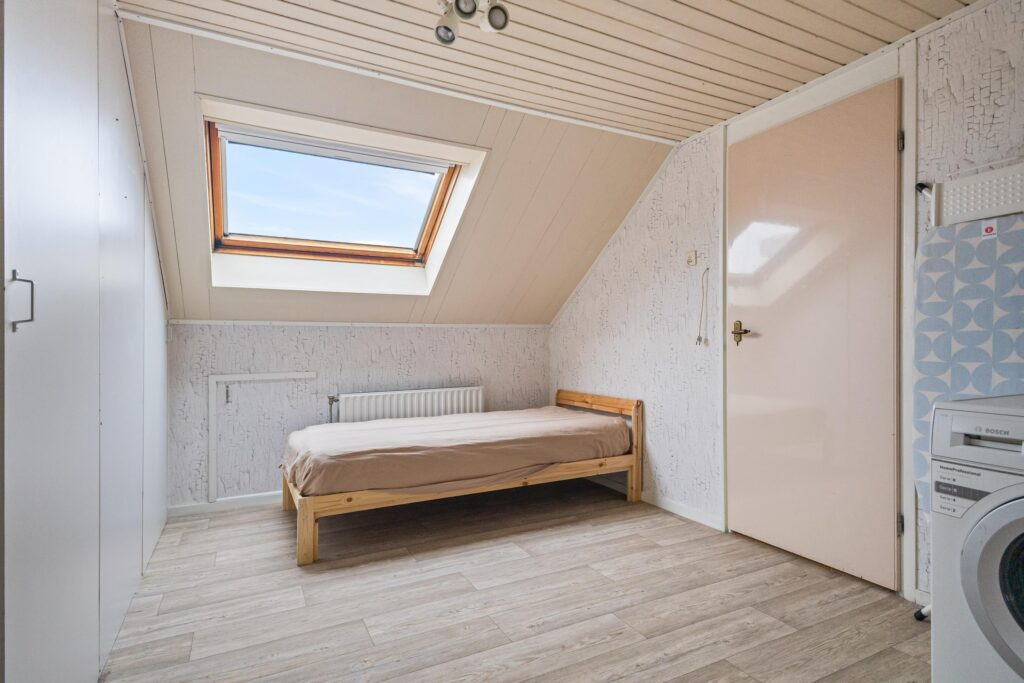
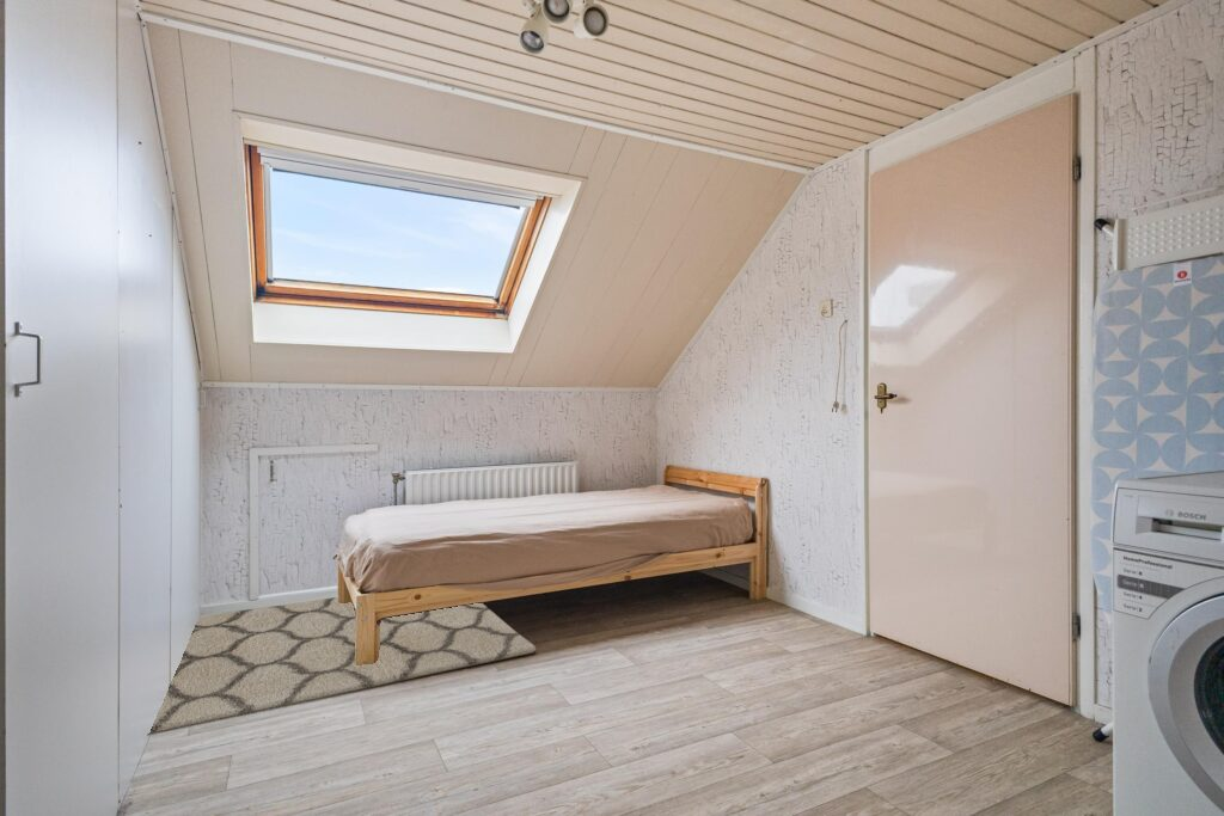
+ rug (316, 639)
